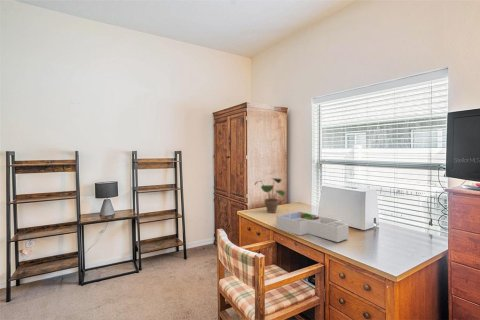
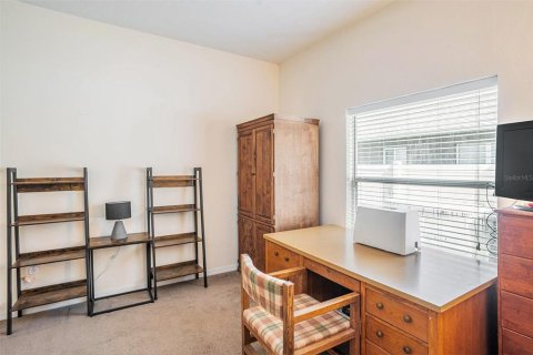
- desk organizer (312, 225)
- potted plant (272, 195)
